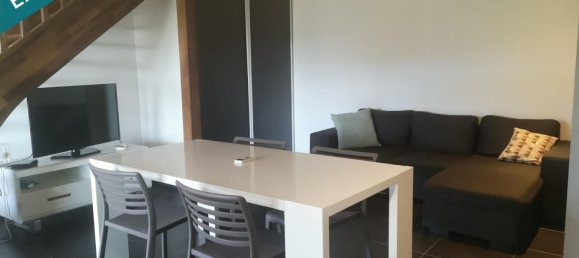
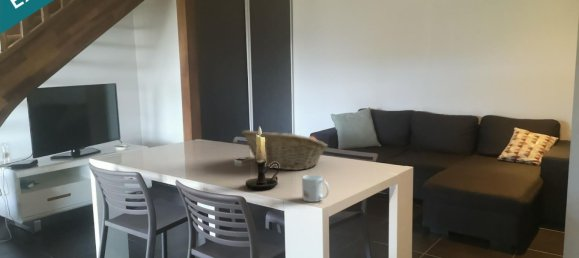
+ candle holder (264, 155)
+ mug (316, 188)
+ fruit basket (284, 146)
